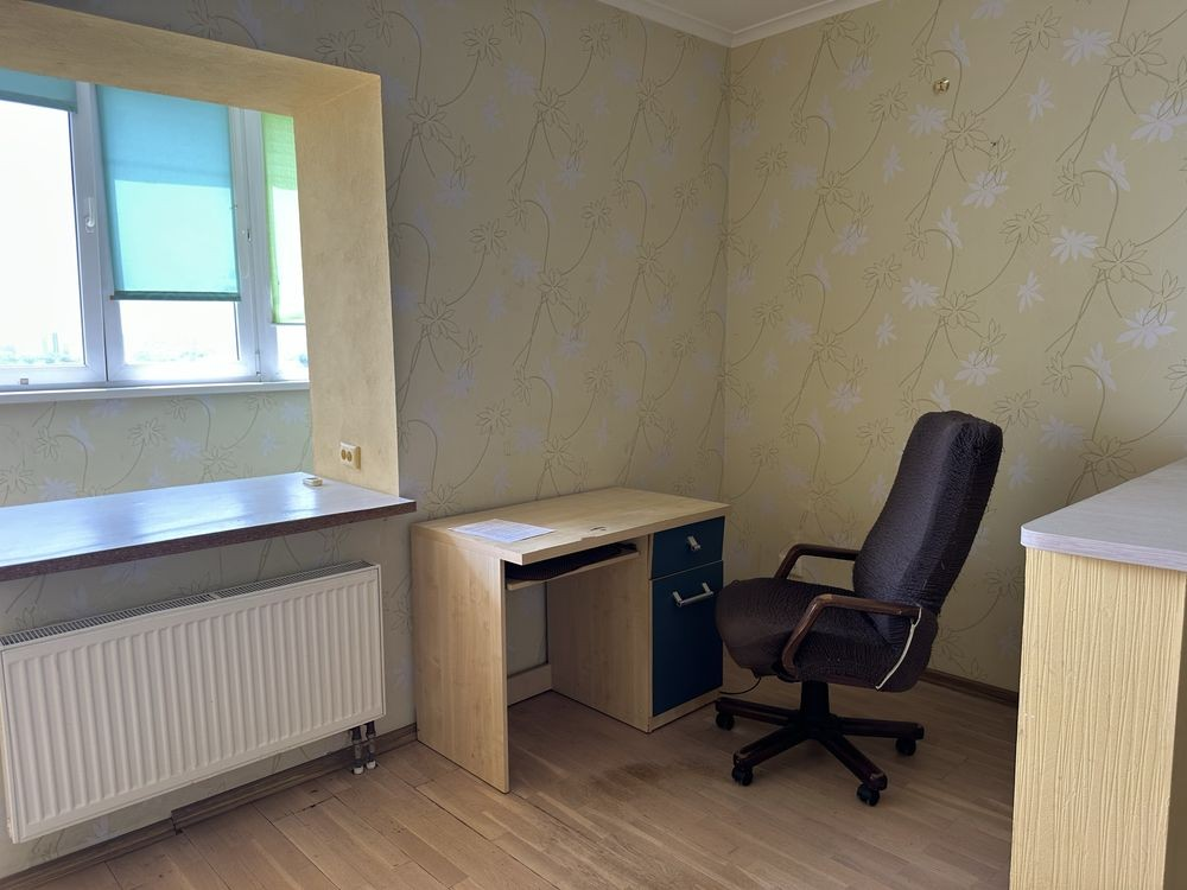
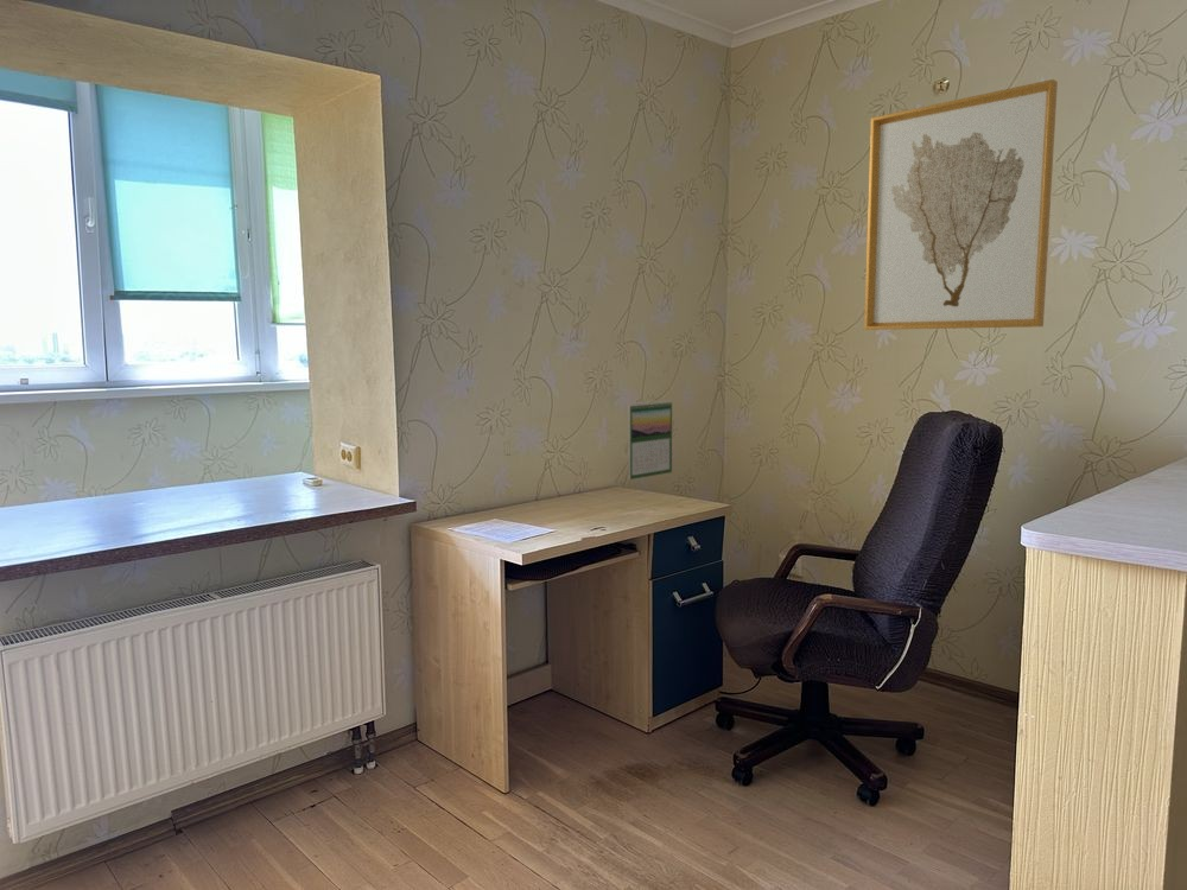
+ wall art (952, 216)
+ calendar (650, 438)
